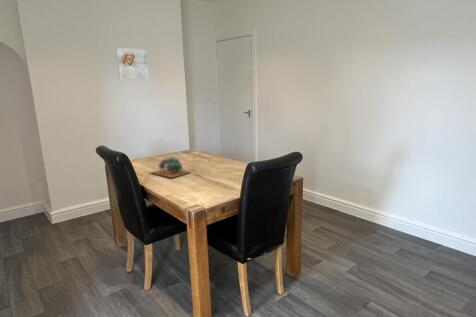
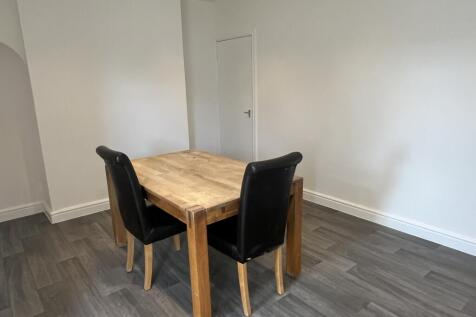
- succulent plant (169, 165)
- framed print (132, 64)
